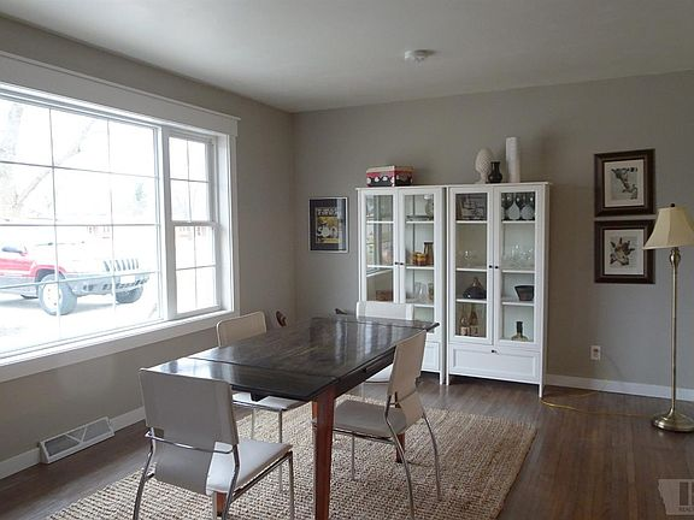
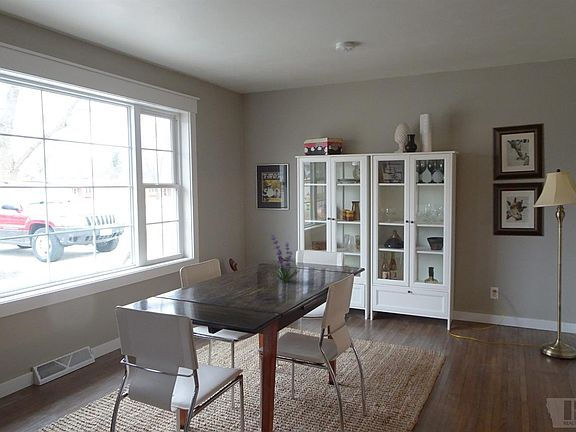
+ plant (285, 258)
